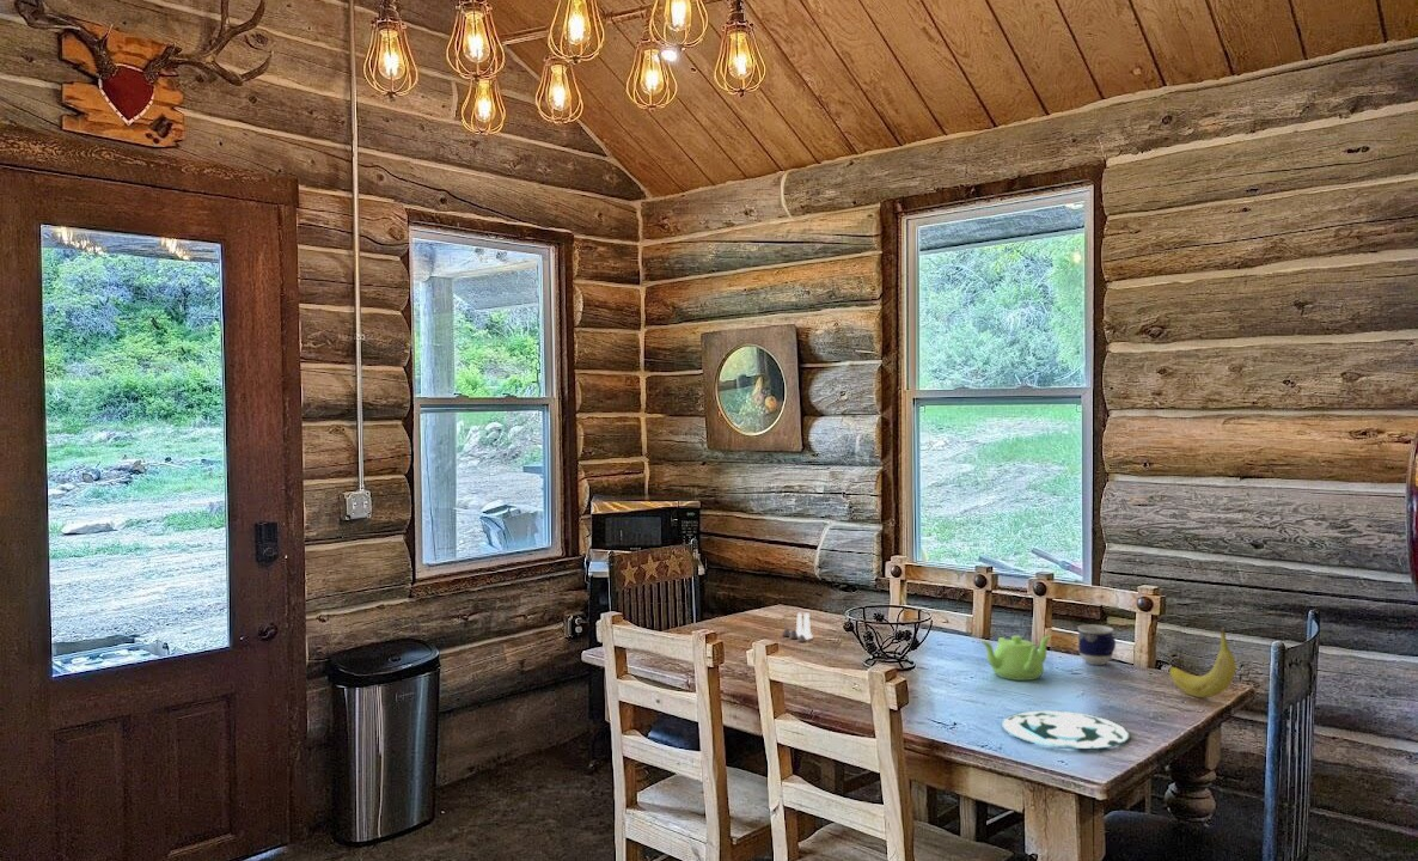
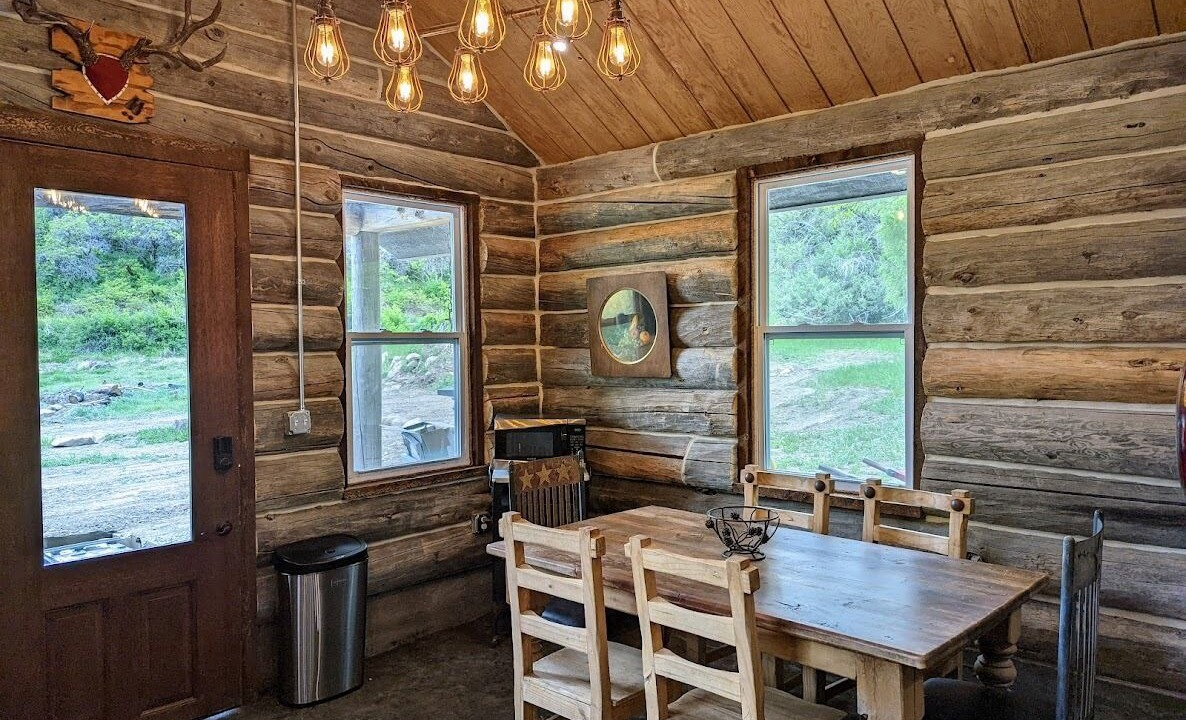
- teapot (1017, 655)
- fruit (1214, 665)
- cup (1099, 646)
- salt and pepper shaker set (799, 625)
- plate (1064, 722)
